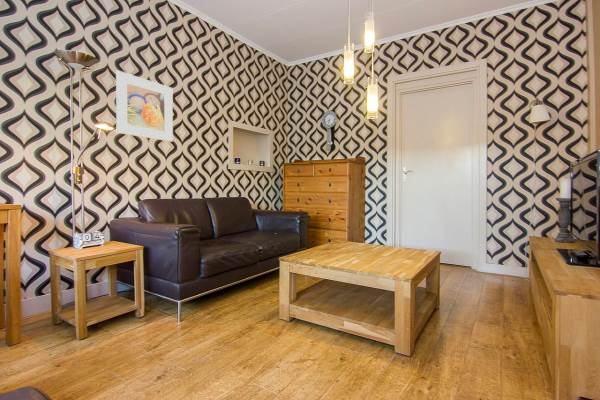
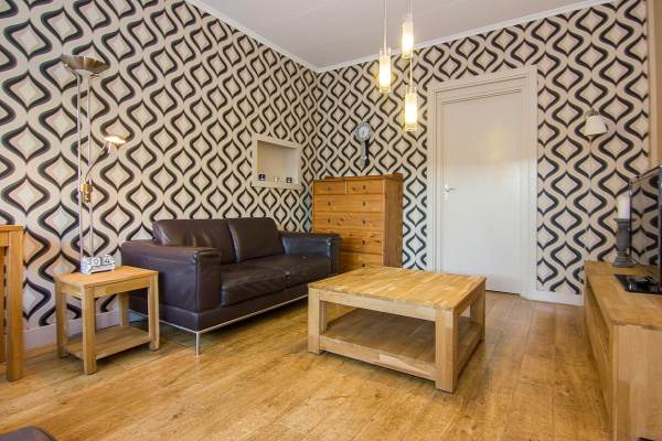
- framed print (146, 108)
